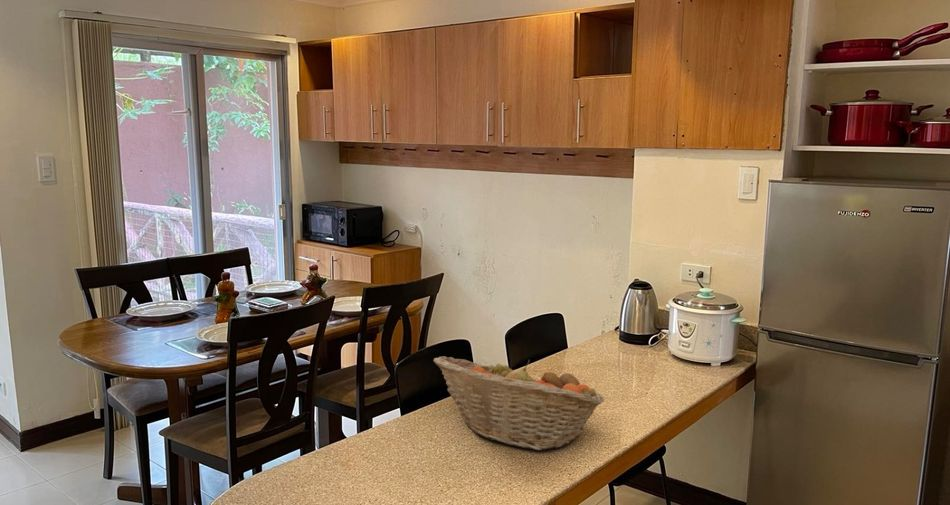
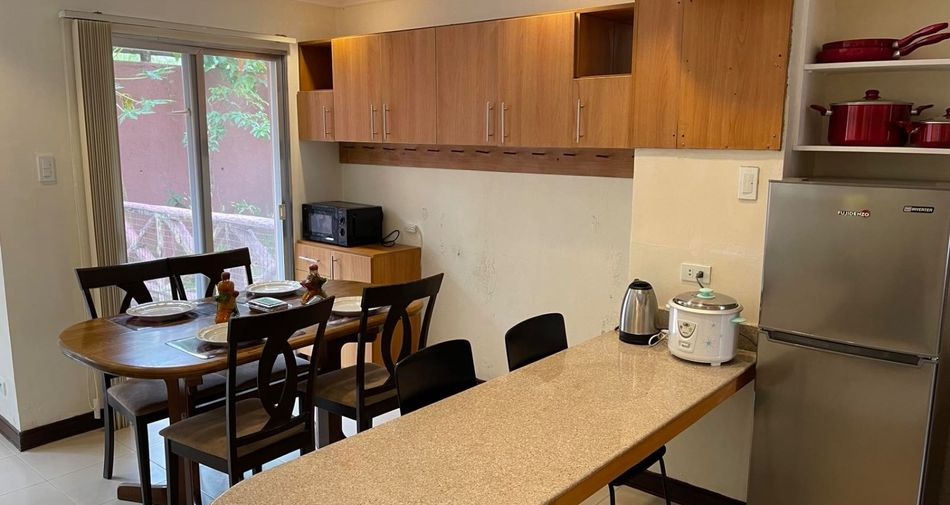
- fruit basket (516, 392)
